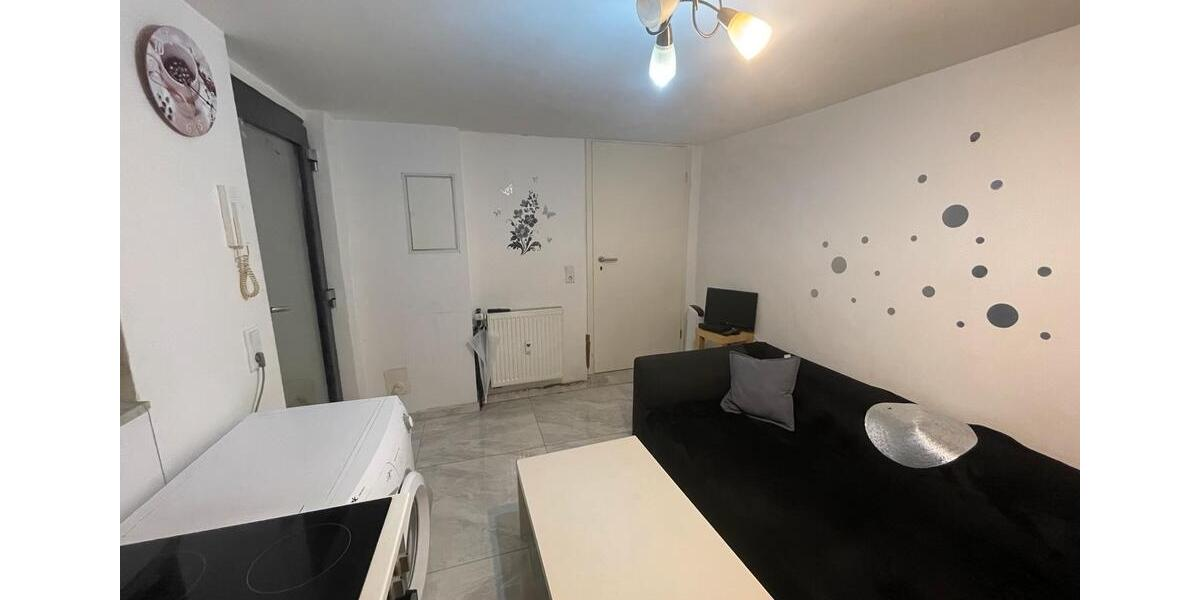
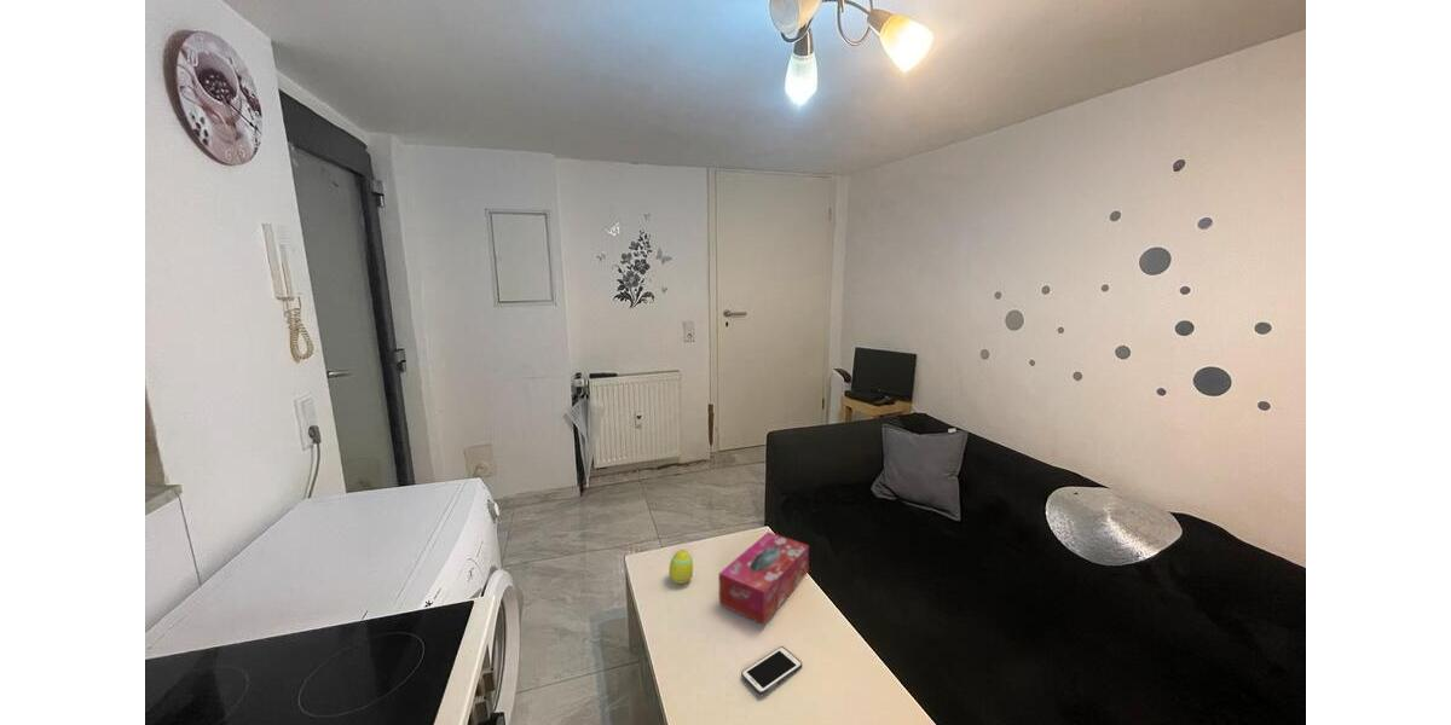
+ cell phone (771, 669)
+ tissue box (765, 573)
+ egg (681, 566)
